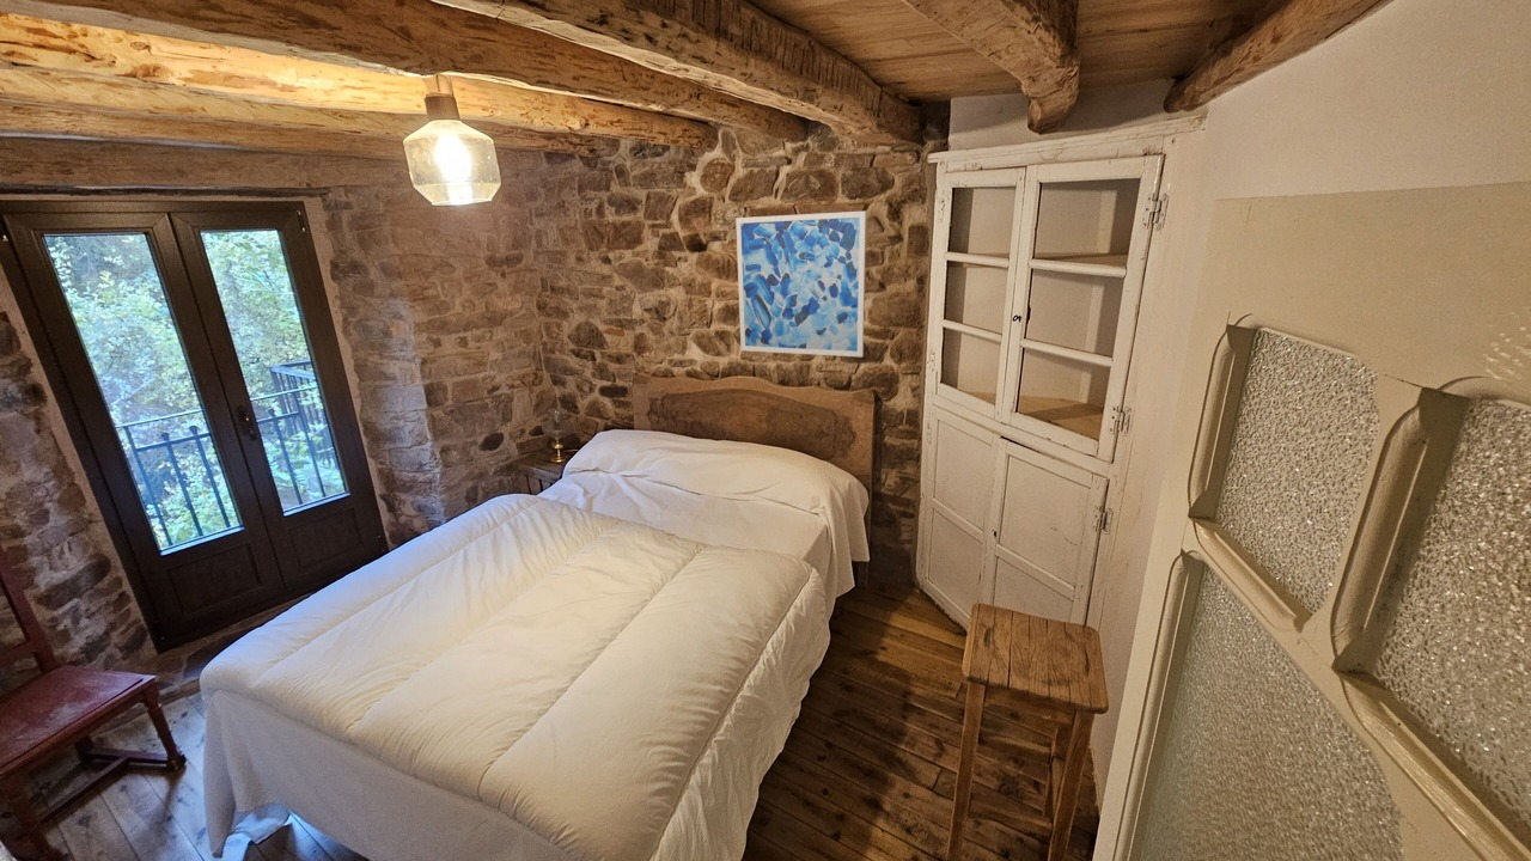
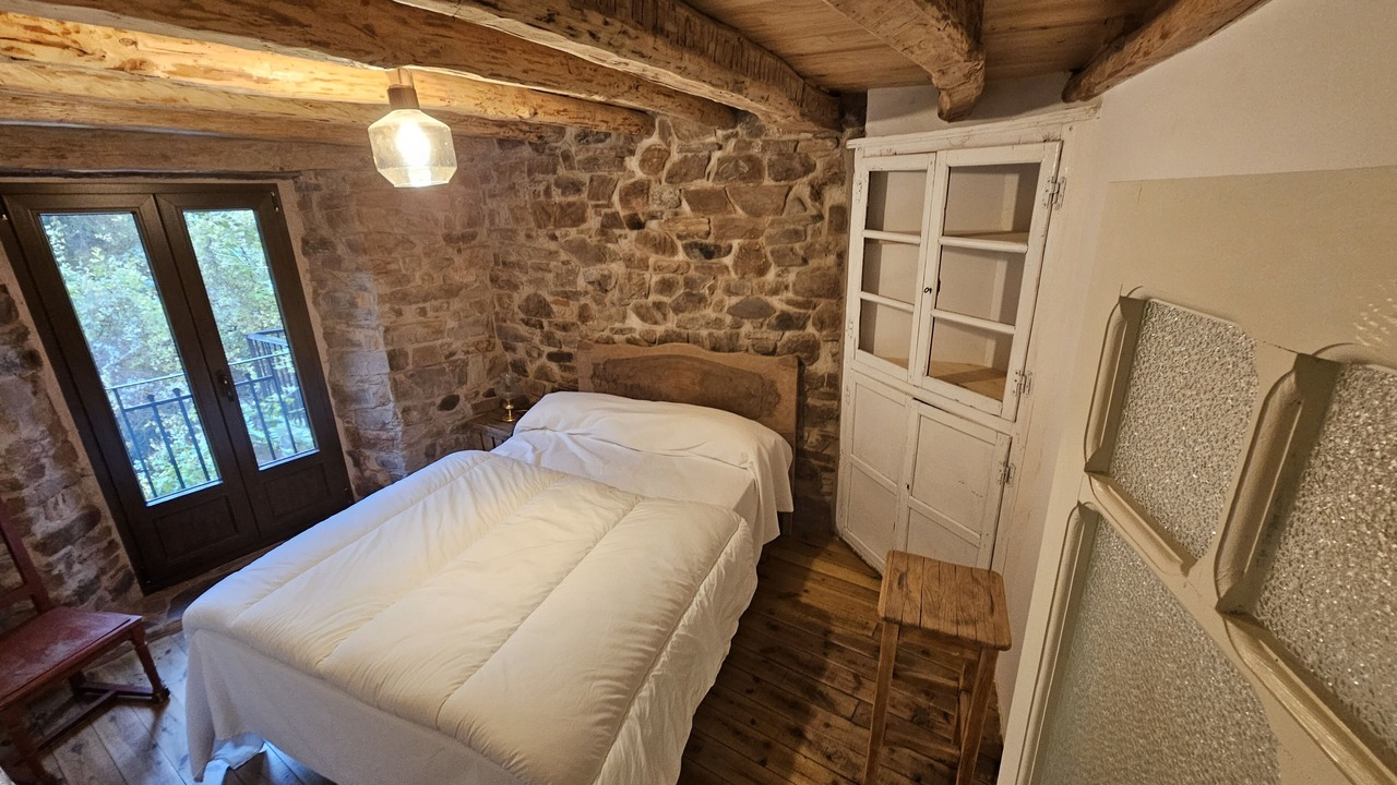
- wall art (798, 286)
